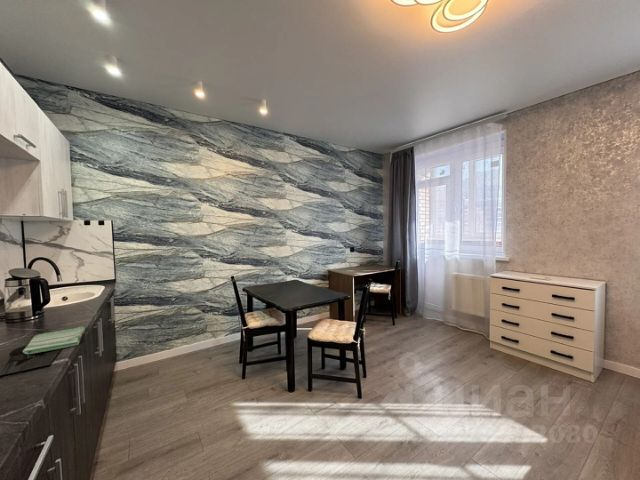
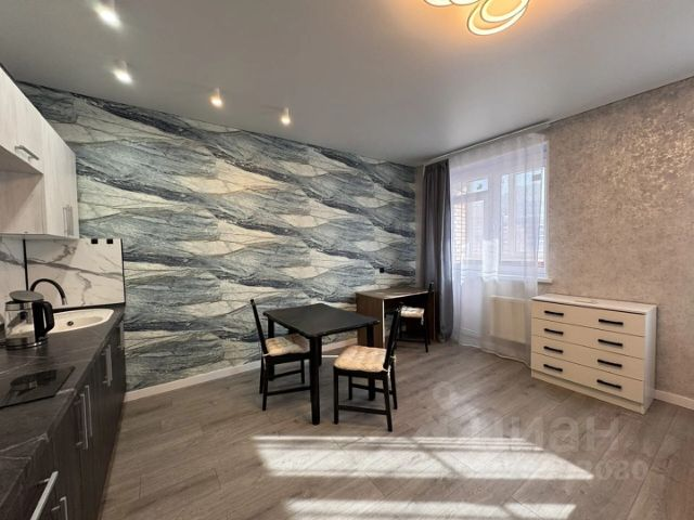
- dish towel (56, 339)
